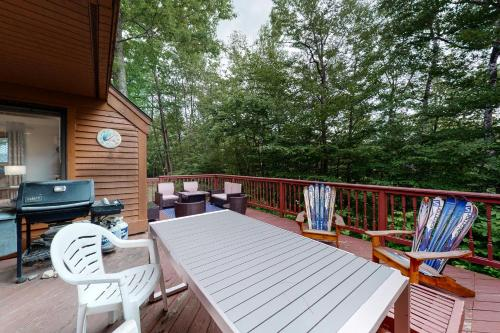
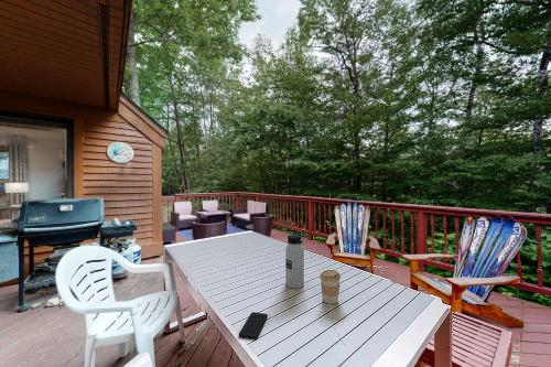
+ coffee cup (329, 285)
+ smartphone (253, 324)
+ water bottle (294, 259)
